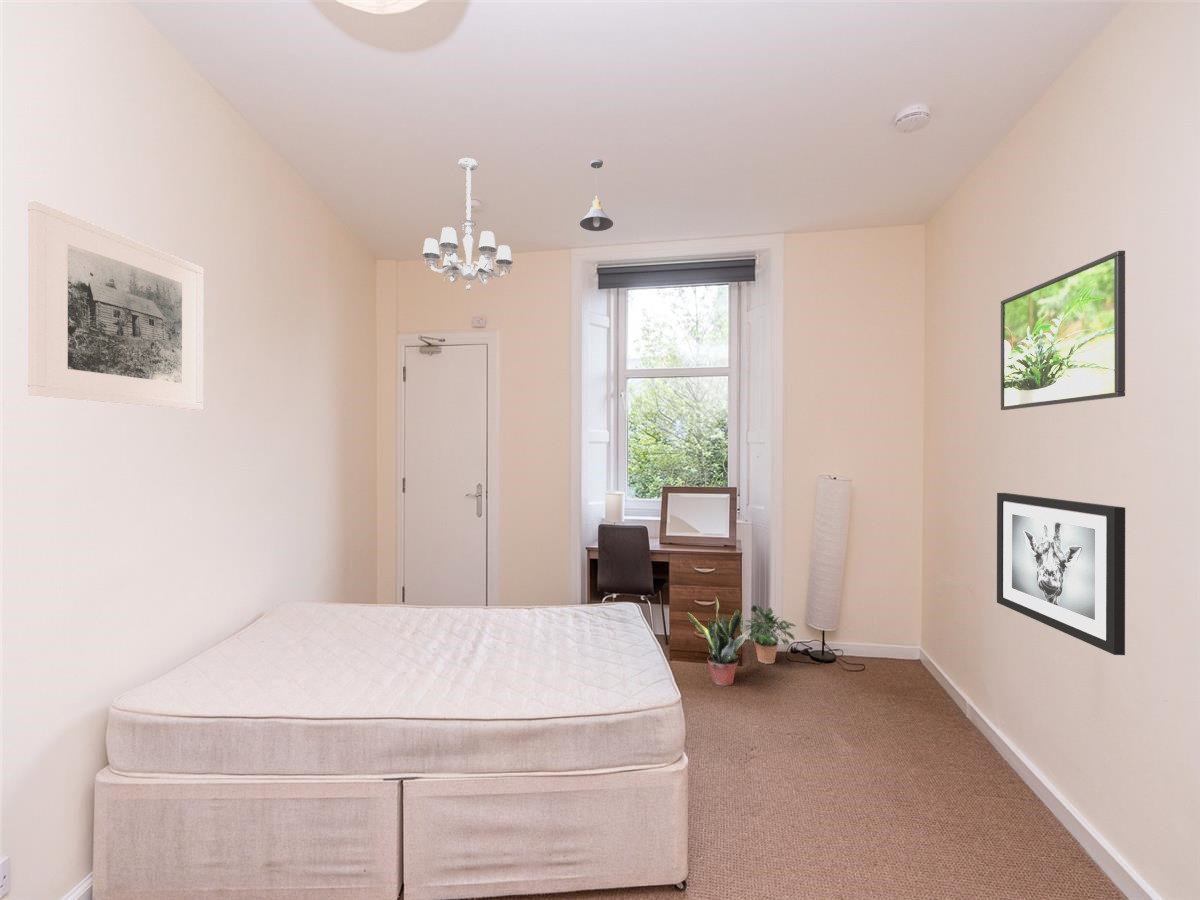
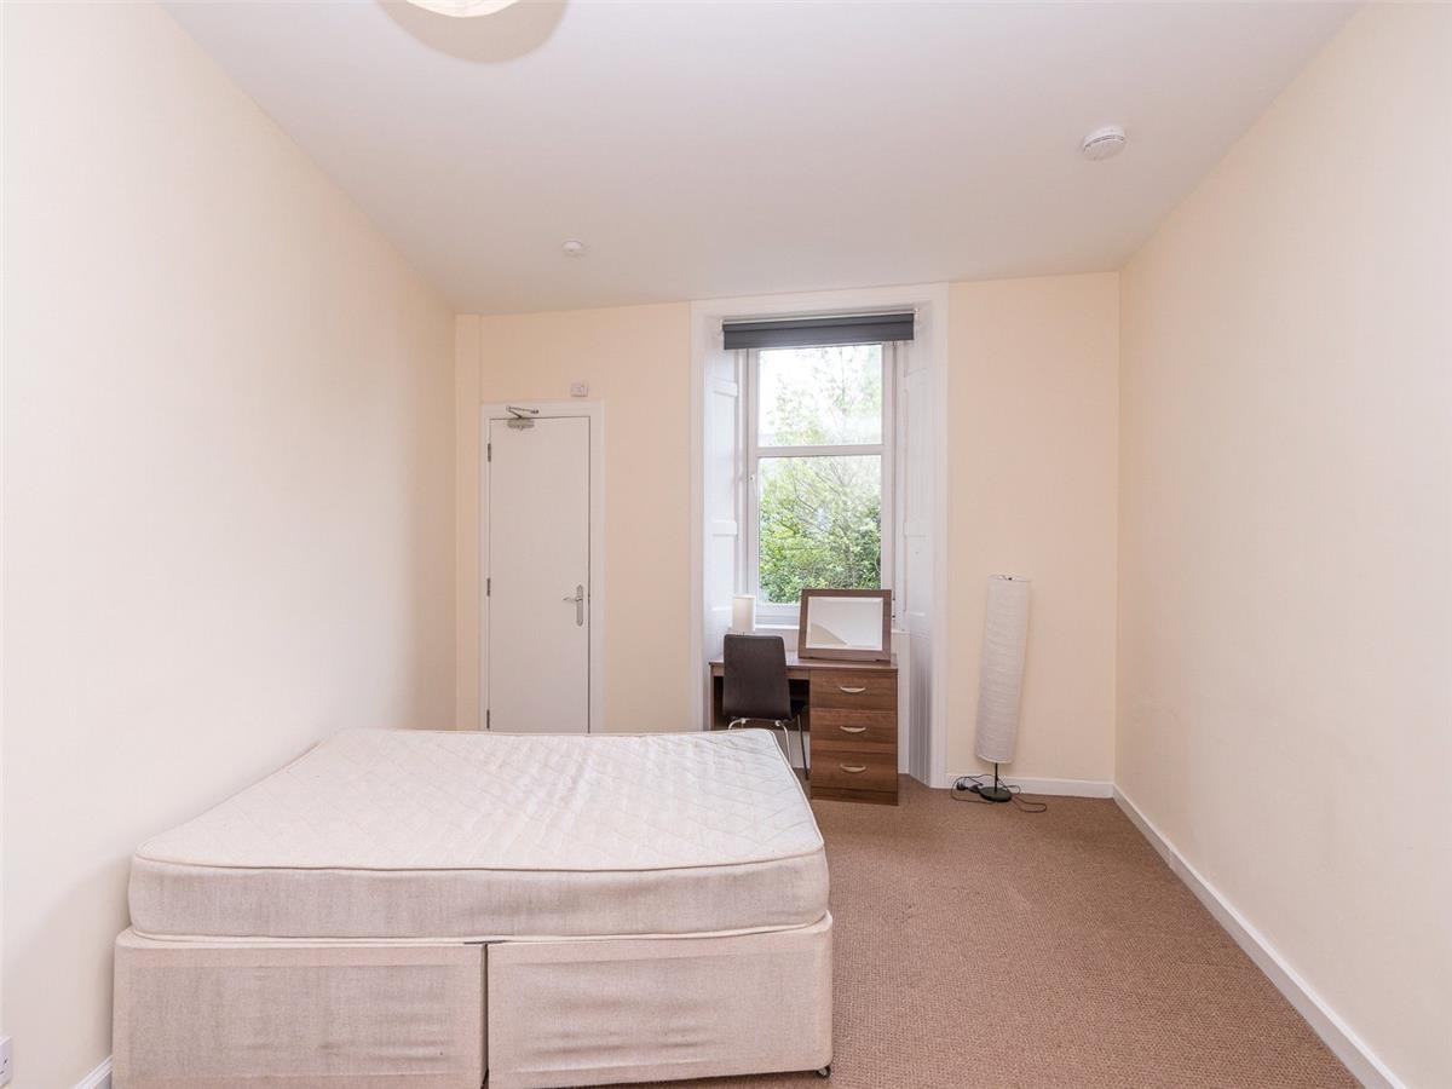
- wall art (1051, 562)
- chandelier (468, 226)
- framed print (129, 321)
- potted plant (718, 641)
- potted plant (770, 632)
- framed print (1053, 341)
- pendant light (596, 194)
